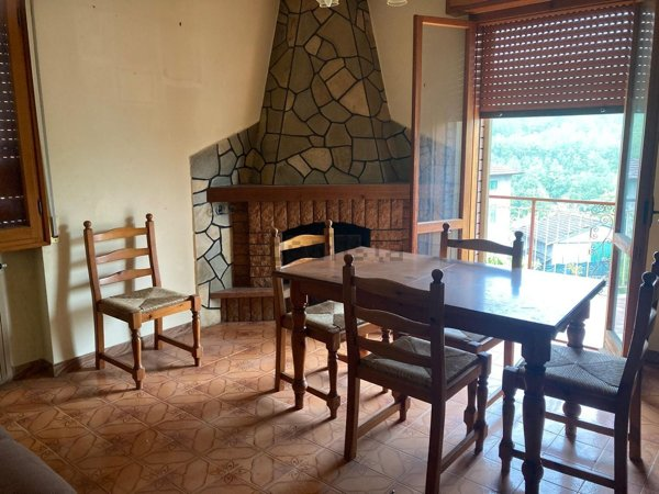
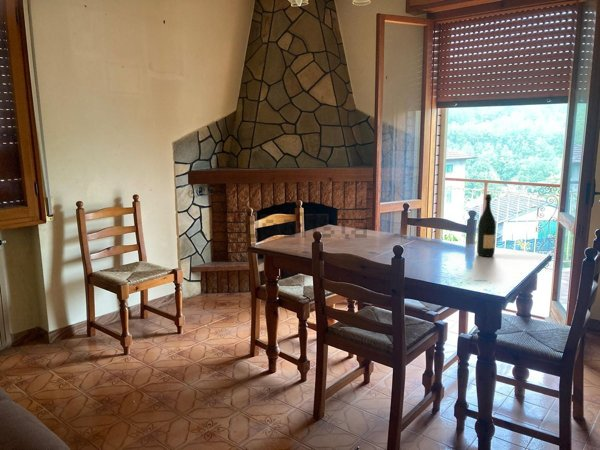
+ wine bottle (487, 224)
